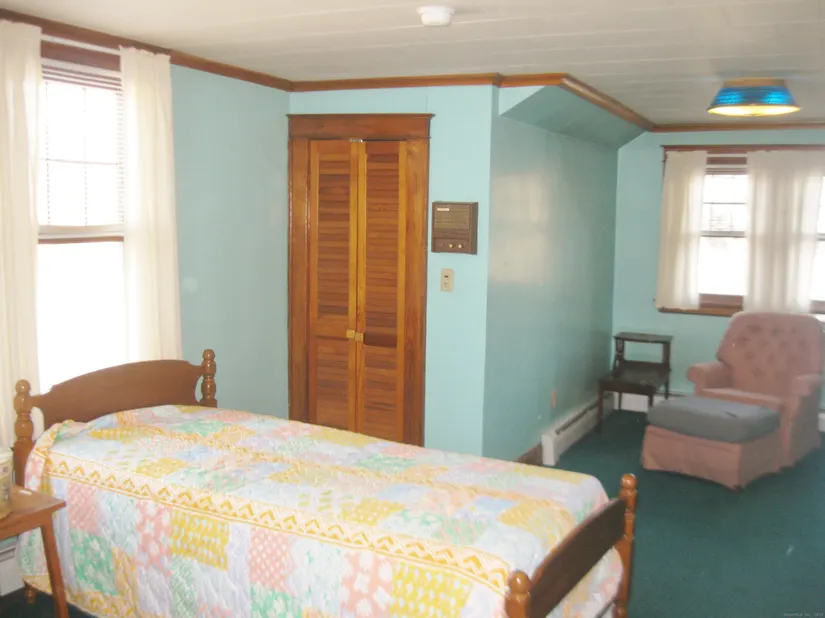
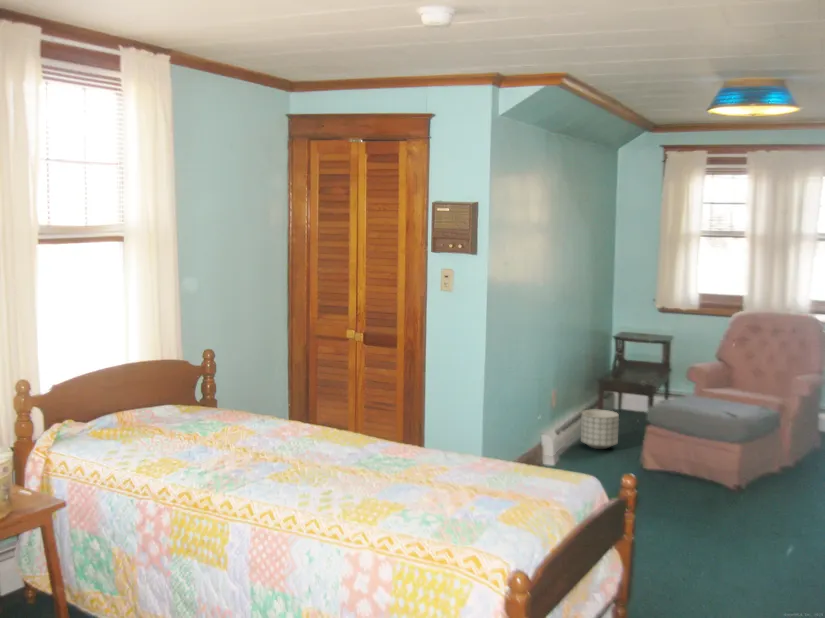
+ planter (599, 430)
